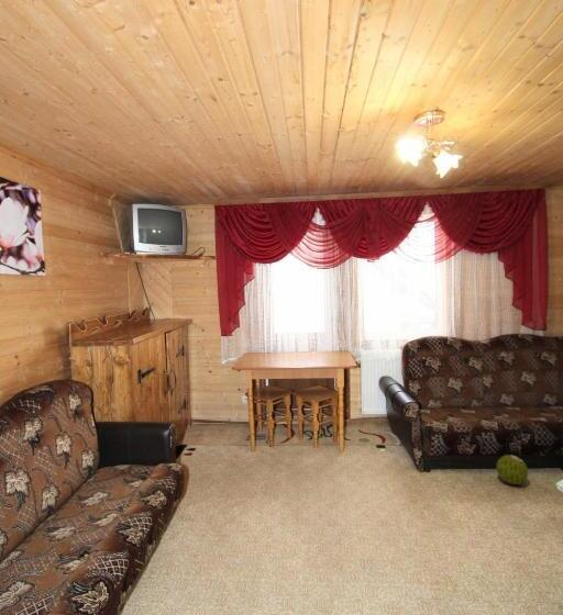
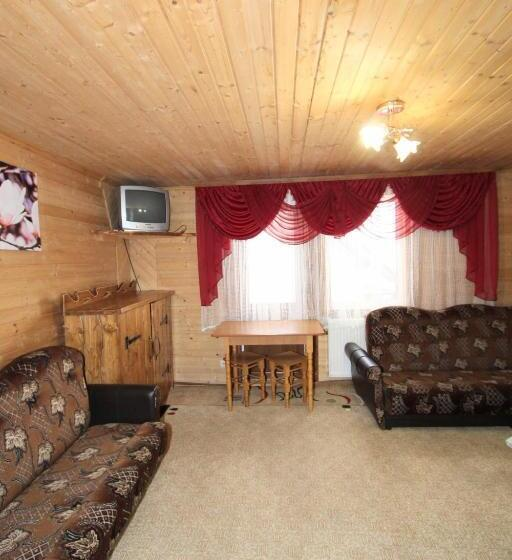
- decorative ball (511, 469)
